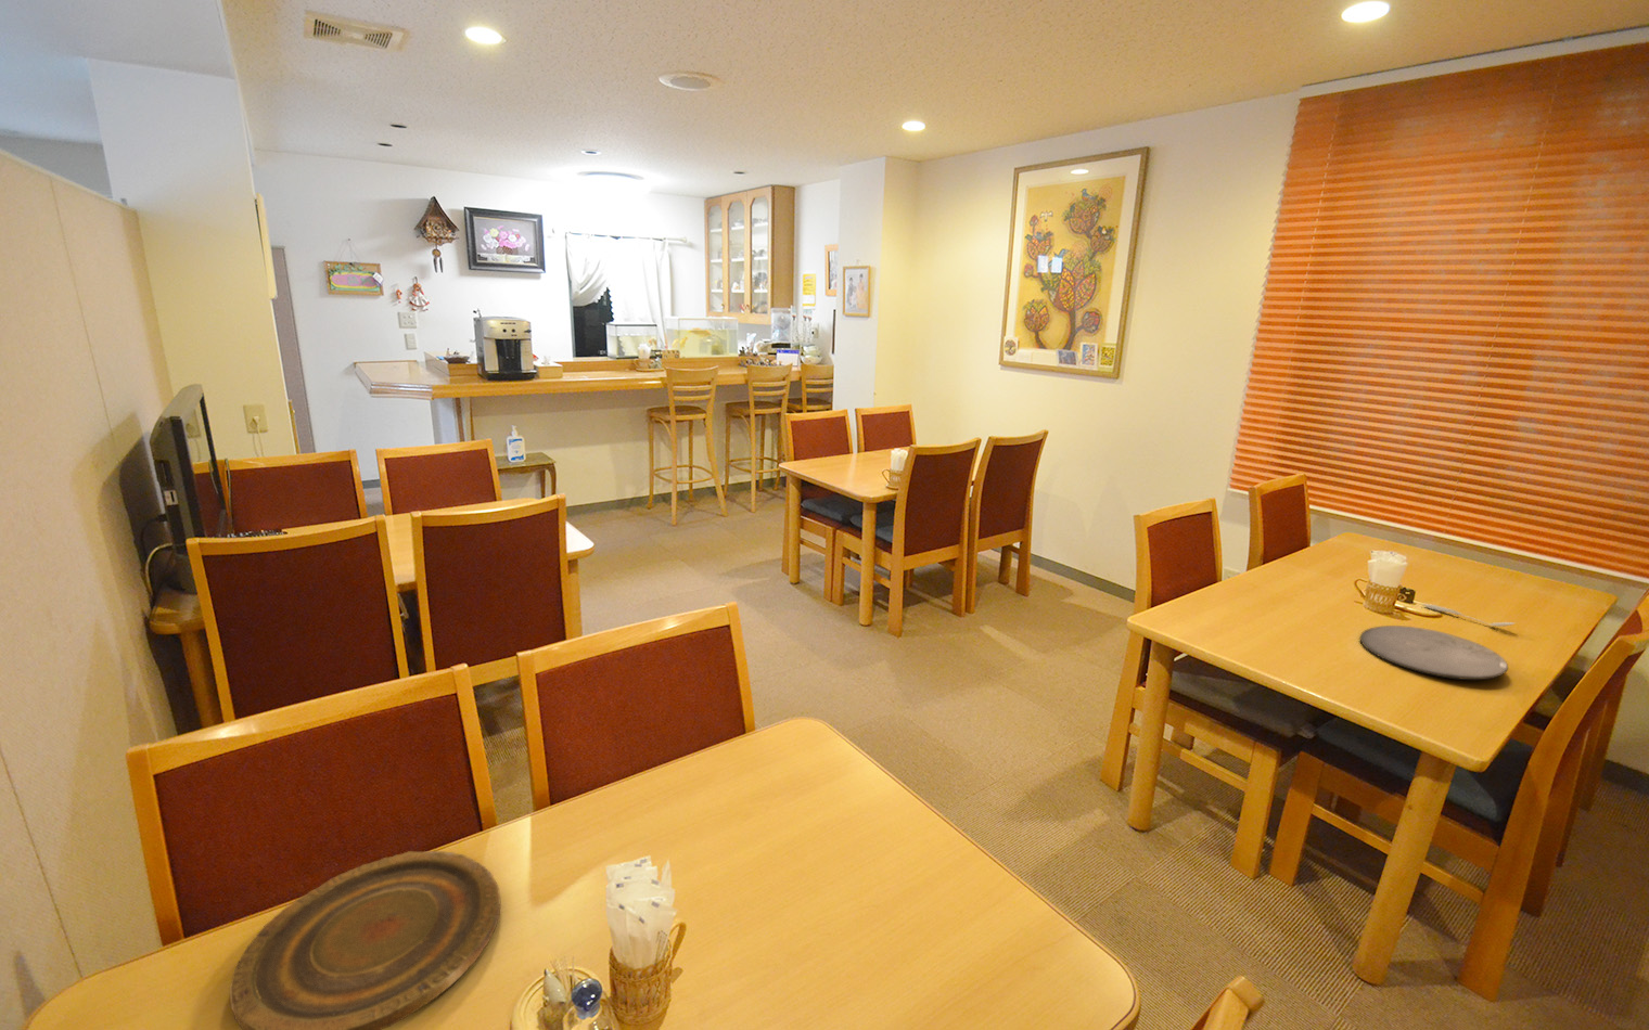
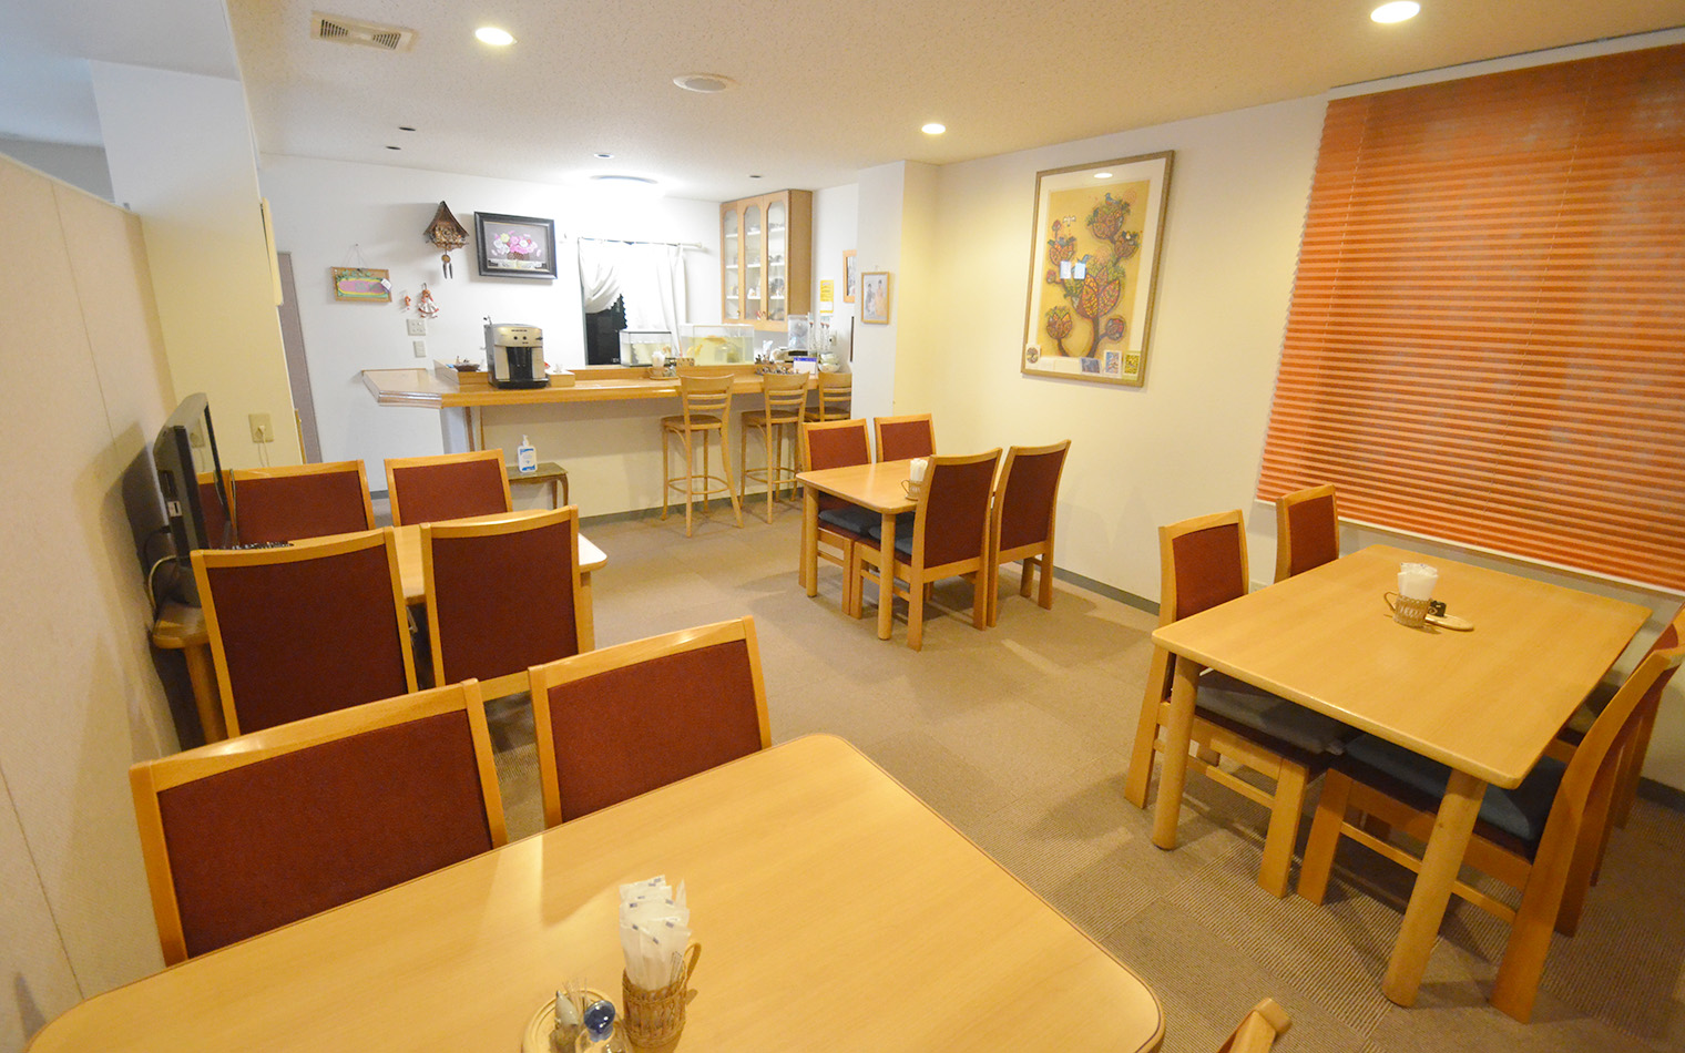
- plate (376, 935)
- spoon (1466, 616)
- plate (1429, 650)
